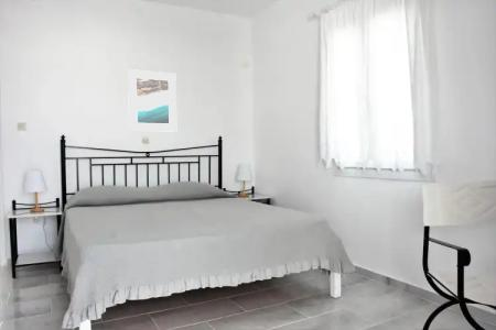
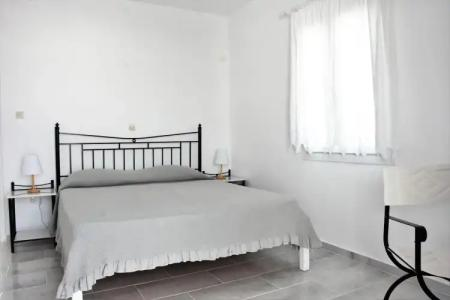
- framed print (152, 101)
